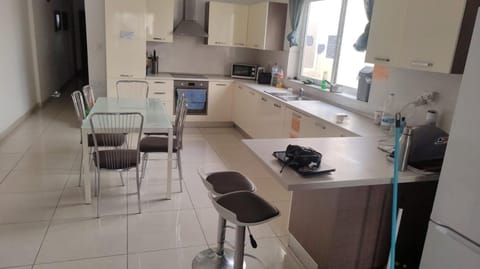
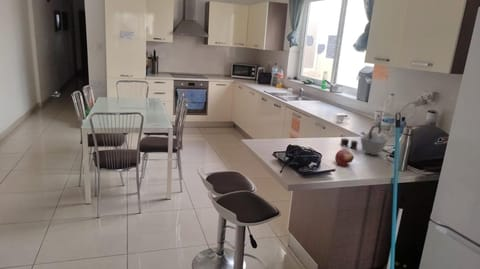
+ kettle (363, 136)
+ fruit (344, 157)
